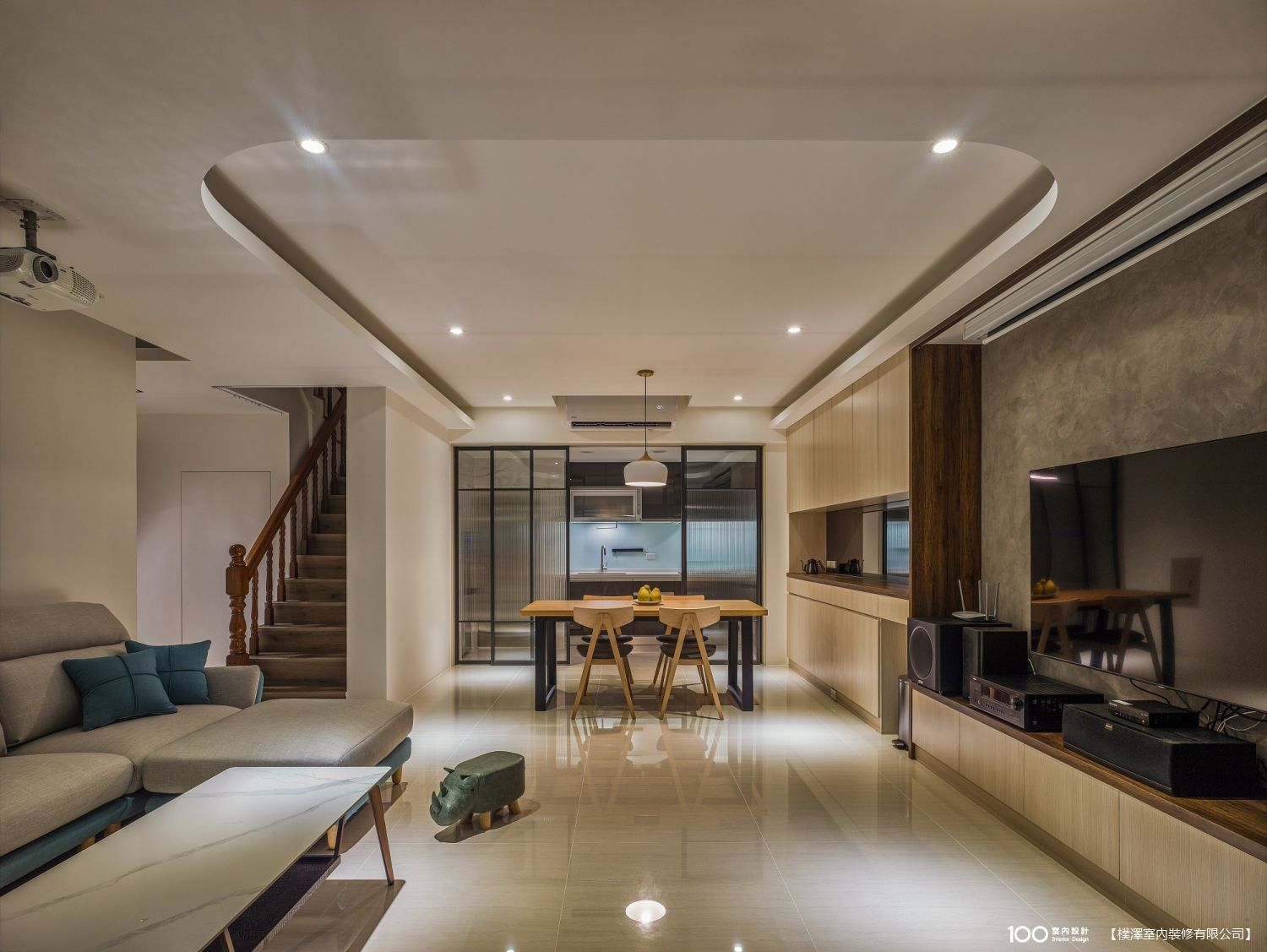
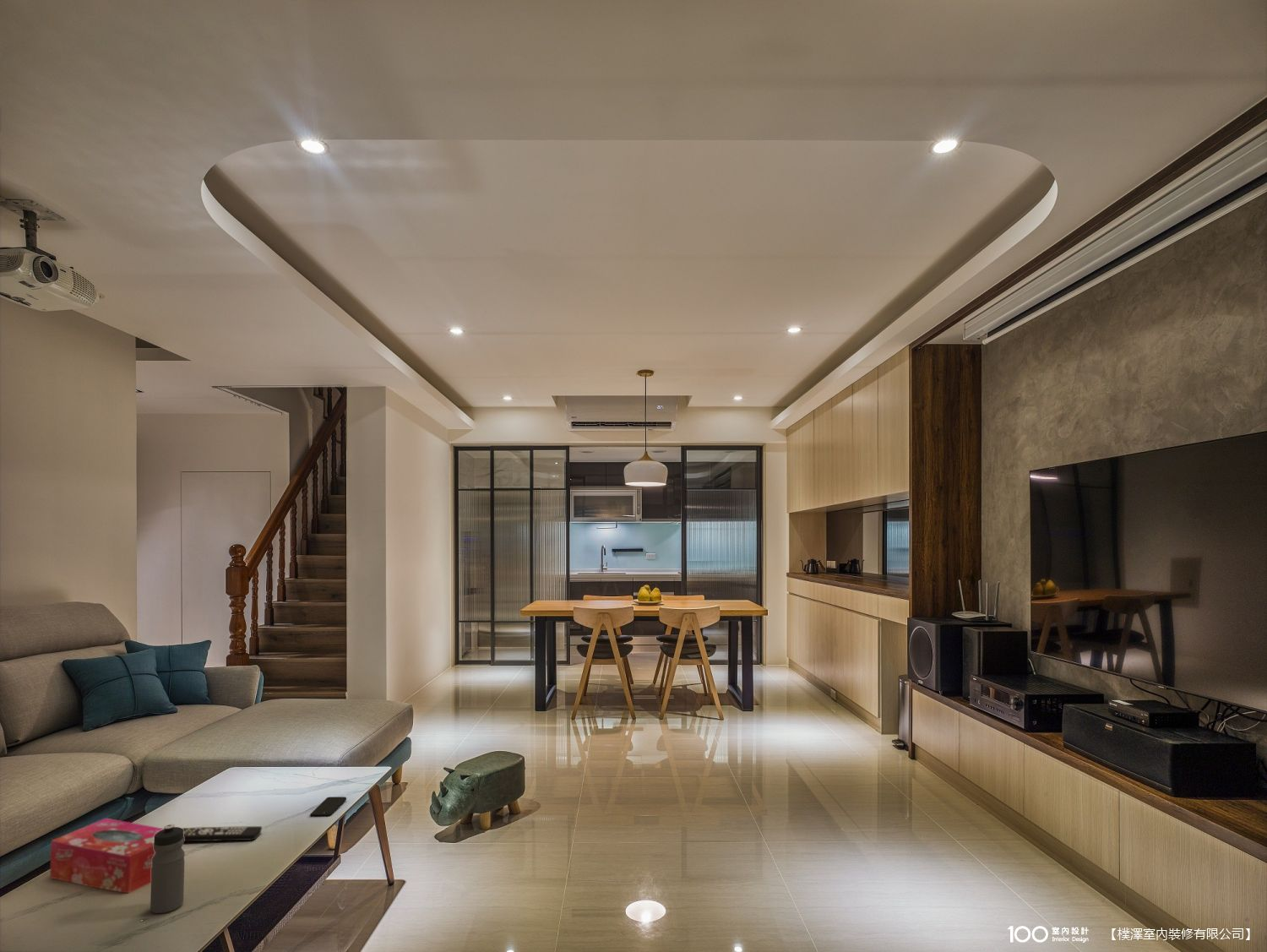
+ remote control (216, 834)
+ smartphone (329, 806)
+ tissue box (117, 854)
+ water bottle (168, 866)
